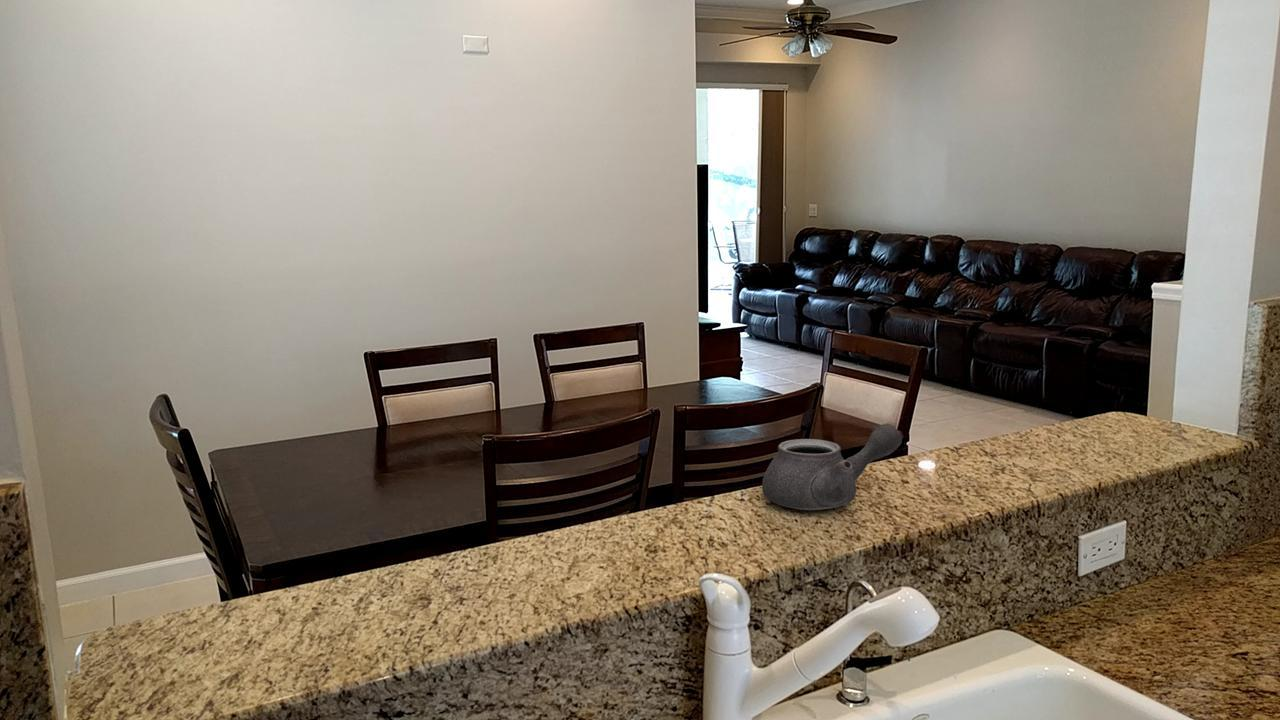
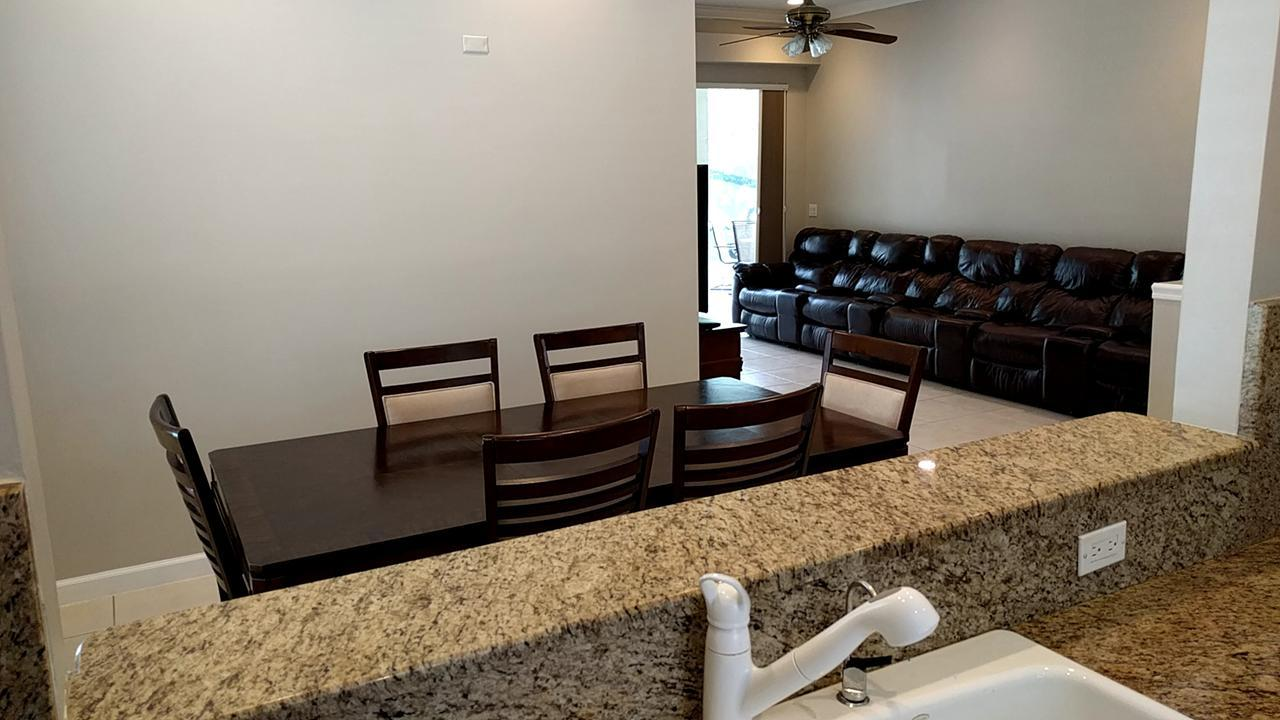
- teapot (836, 465)
